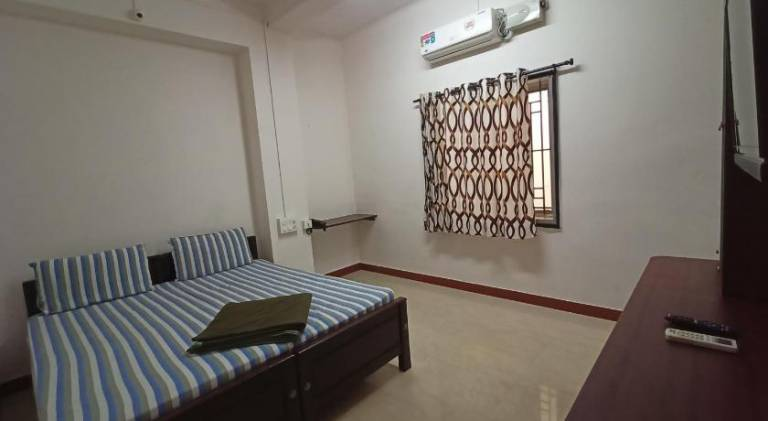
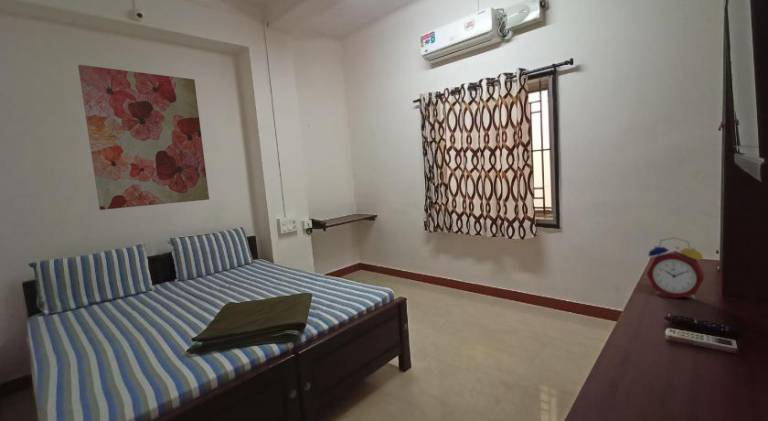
+ alarm clock (675, 265)
+ wall art (150, 139)
